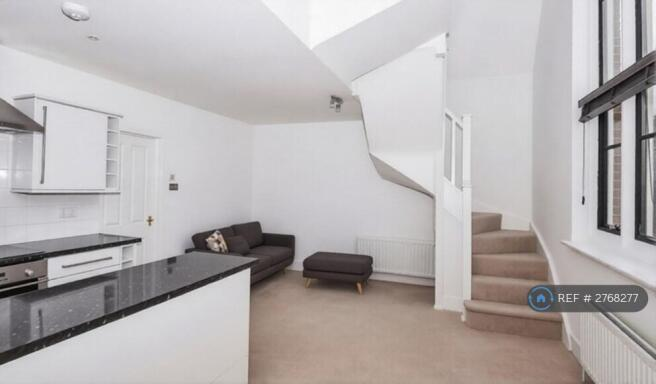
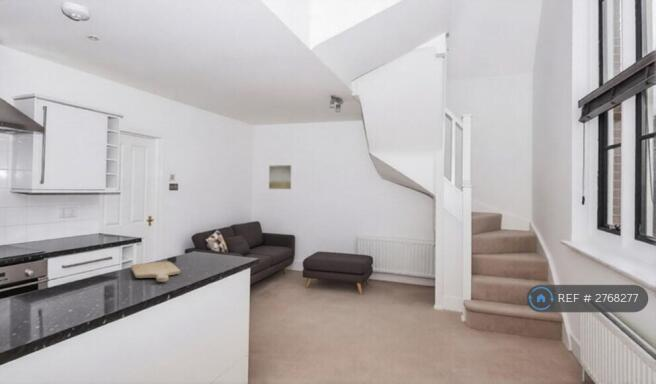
+ chopping board (156, 271)
+ wall art (280, 177)
